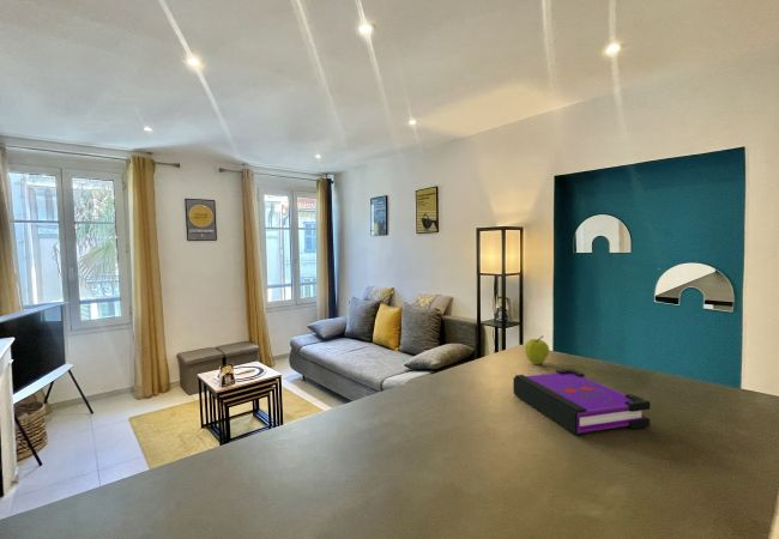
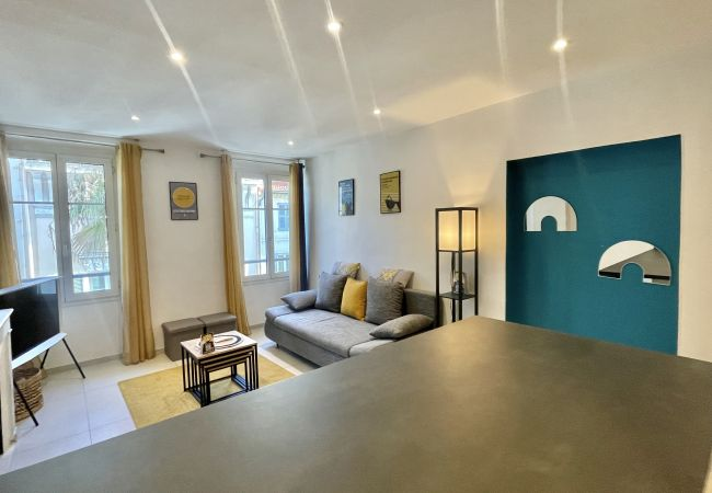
- fruit (536, 349)
- board game (568, 394)
